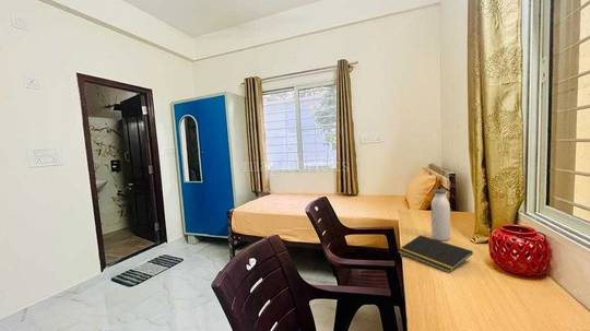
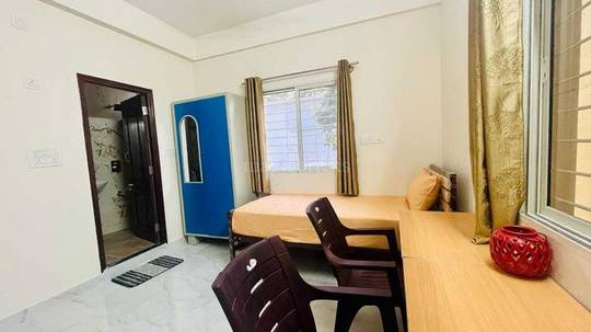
- notepad (433, 251)
- water bottle (440, 213)
